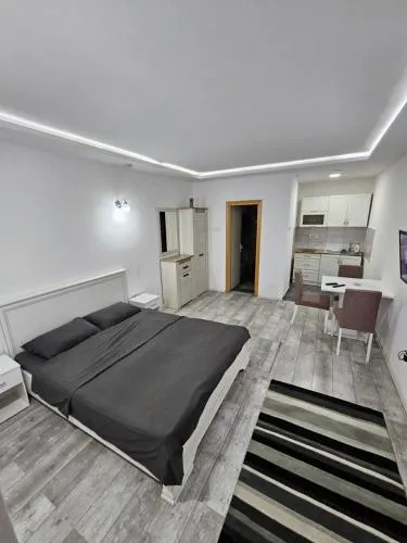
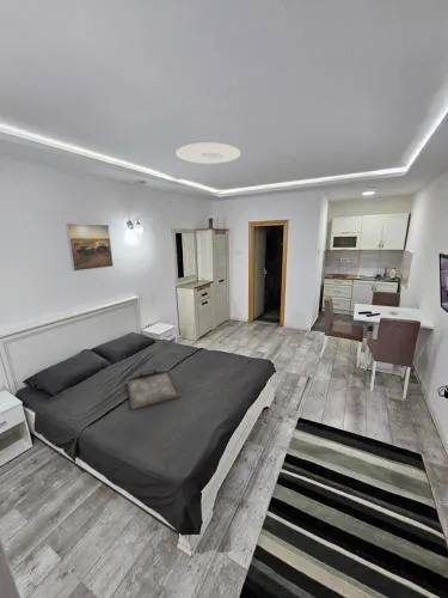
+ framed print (91, 246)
+ ceiling light (208, 151)
+ serving tray (152, 384)
